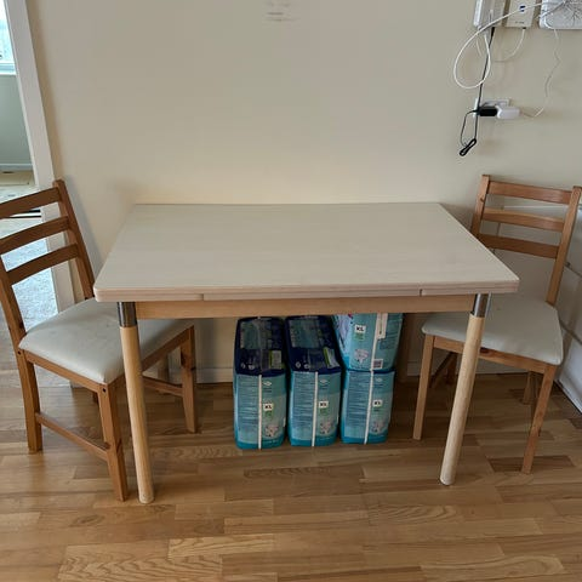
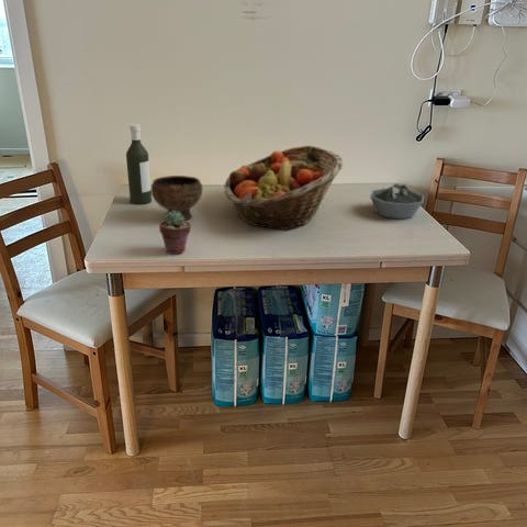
+ fruit basket (281, 183)
+ bottle (137, 164)
+ potted succulent (175, 231)
+ bowl (177, 198)
+ bowl (396, 199)
